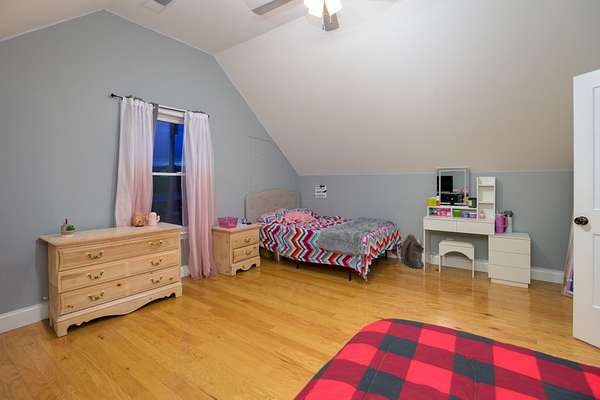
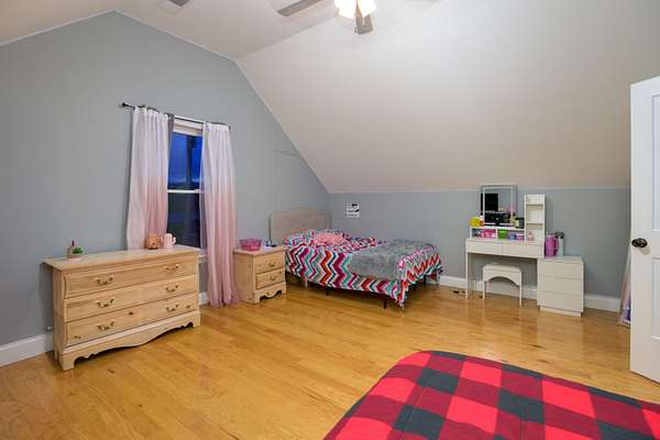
- backpack (411, 249)
